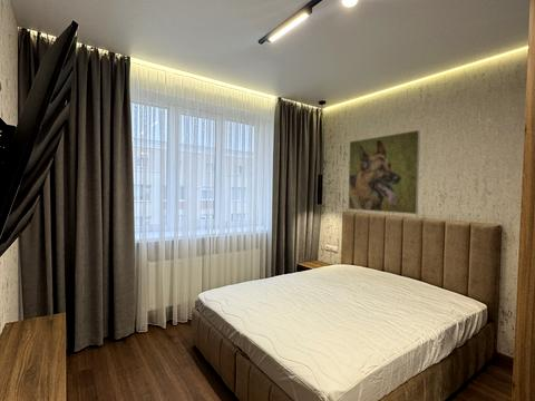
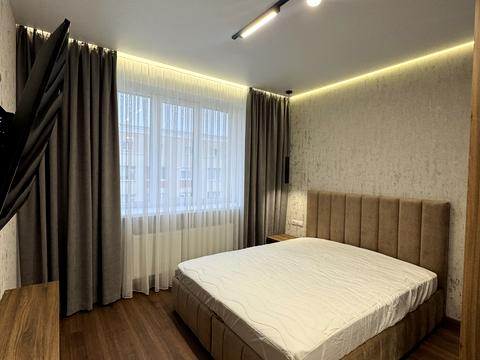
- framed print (380, 174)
